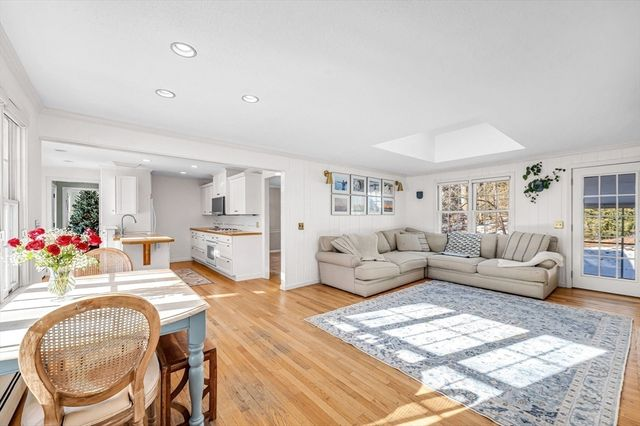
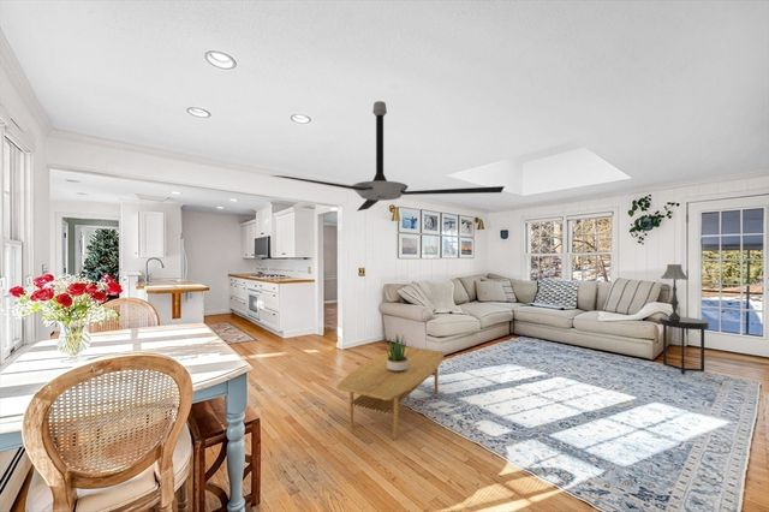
+ ceiling fan (382, 153)
+ table lamp (674, 291)
+ side table (682, 344)
+ coffee table (398, 387)
+ potted plant (397, 351)
